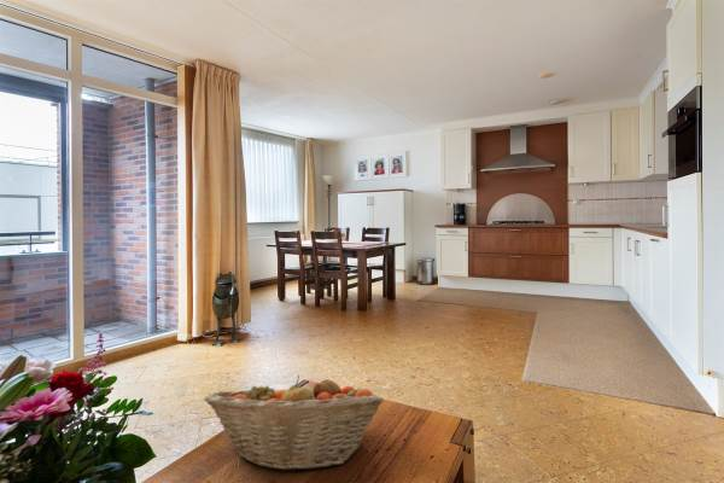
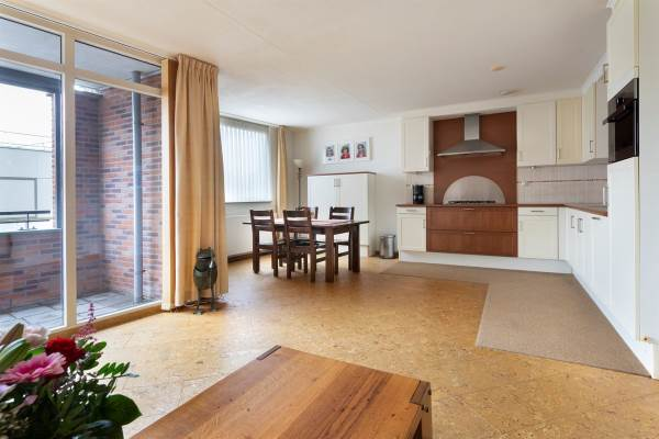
- fruit basket (296, 411)
